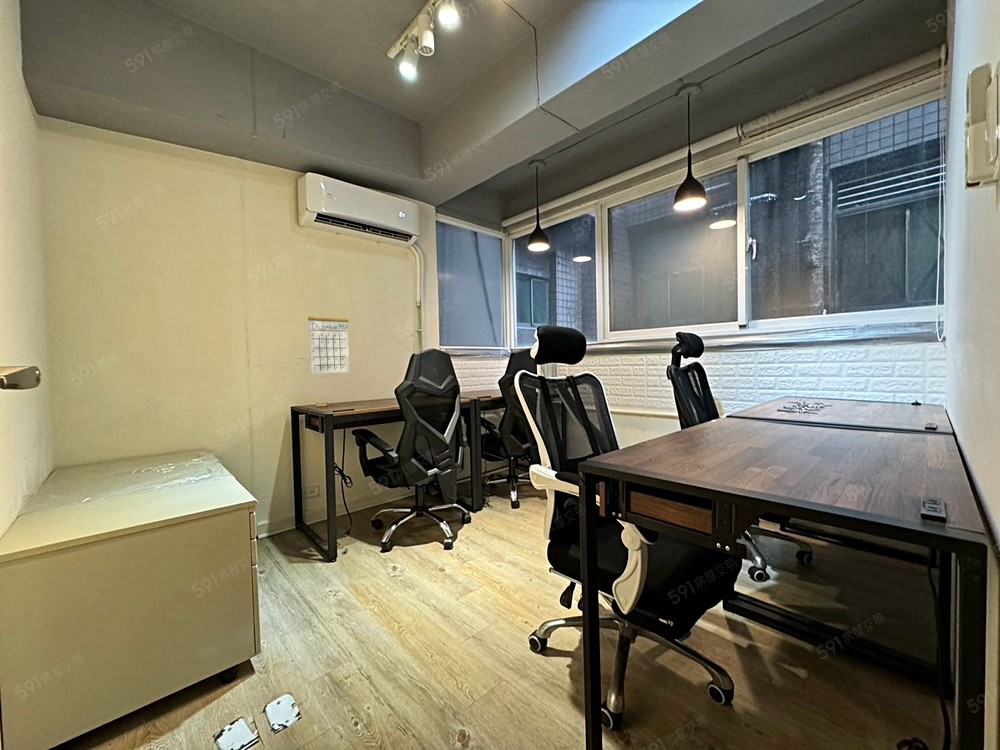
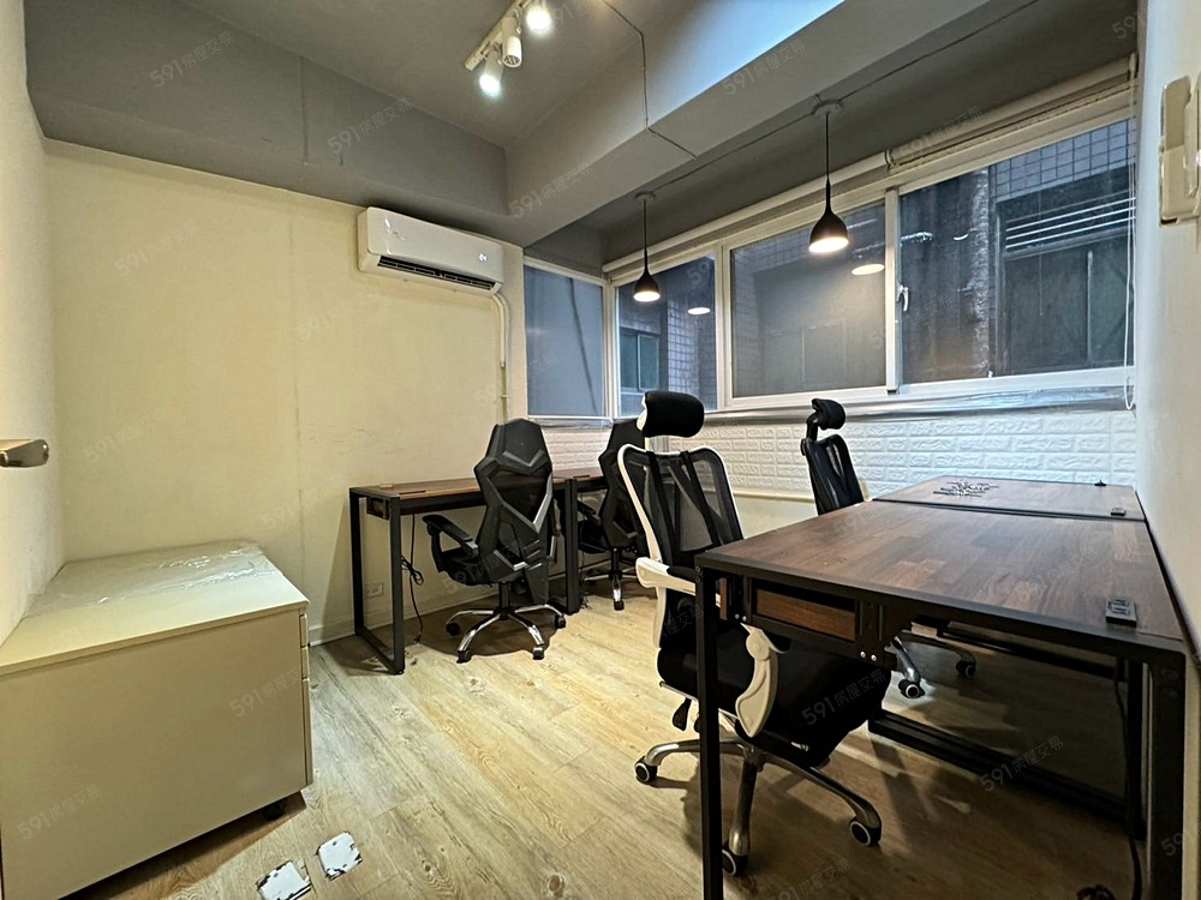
- calendar (329, 338)
